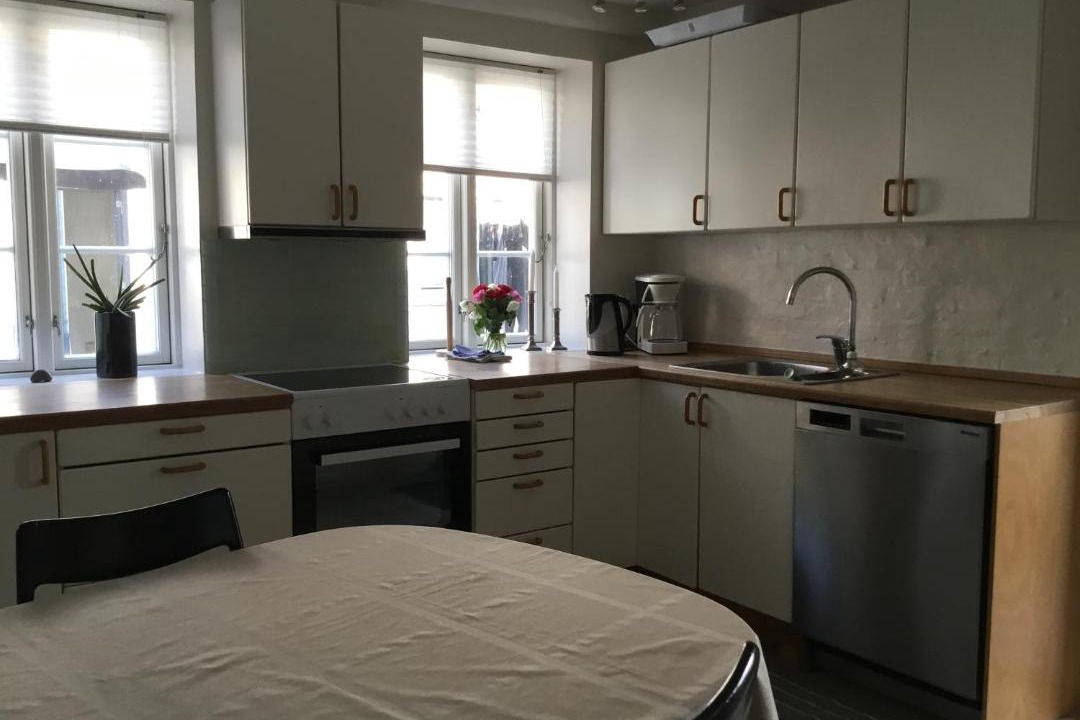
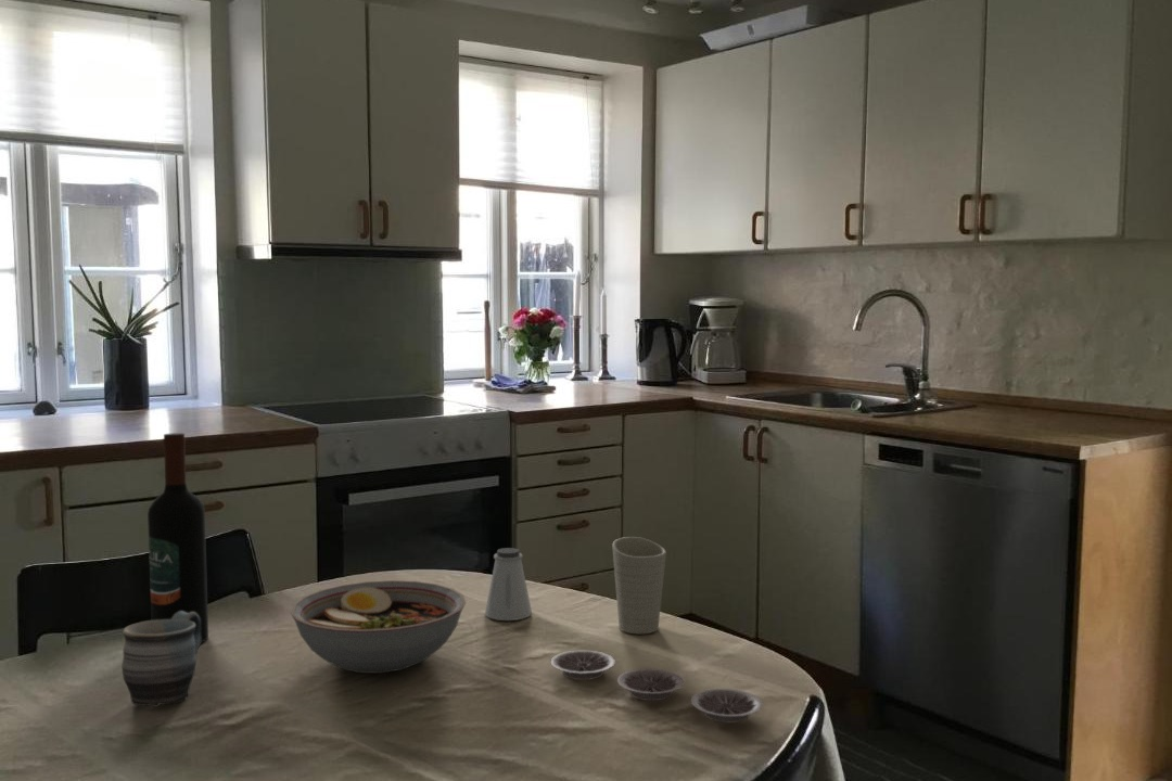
+ cup (638, 585)
+ bowl (380, 631)
+ wine bottle (177, 537)
+ plate (650, 686)
+ saltshaker (508, 581)
+ mug (165, 656)
